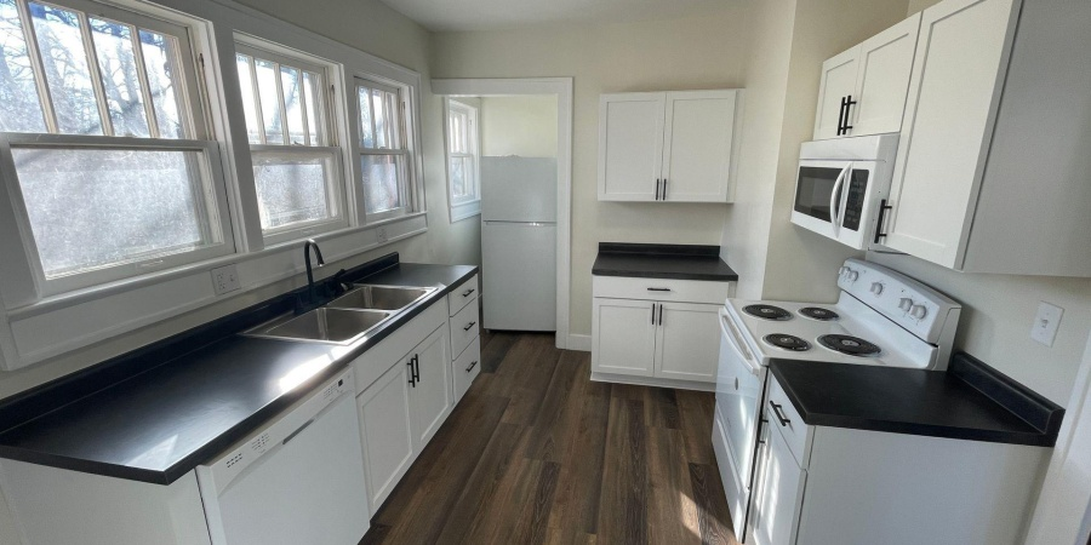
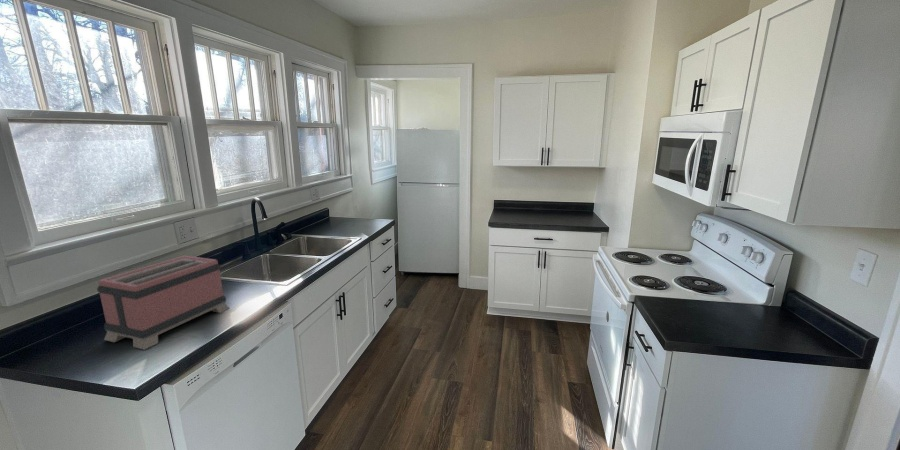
+ toaster (171, 294)
